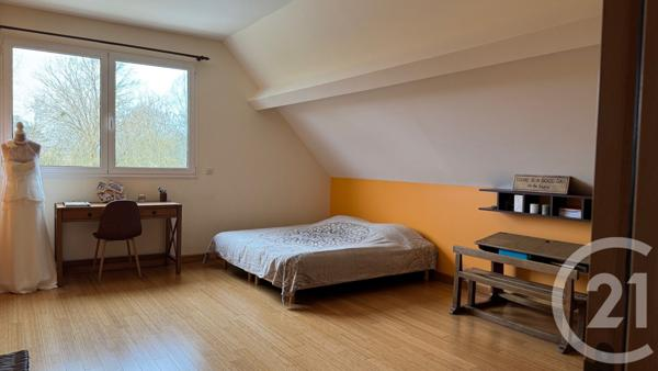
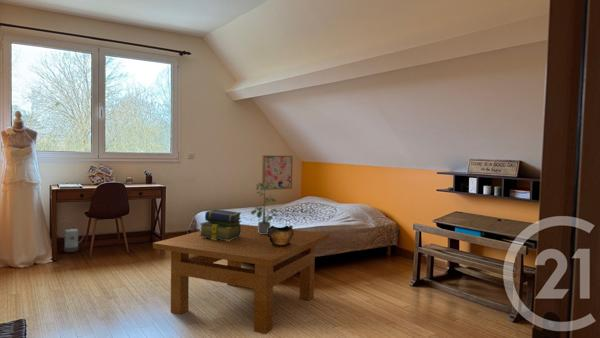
+ wall art (277, 172)
+ table (246, 271)
+ decorative bowl (280, 234)
+ watering can (71, 235)
+ stack of books (222, 223)
+ potted plant (264, 207)
